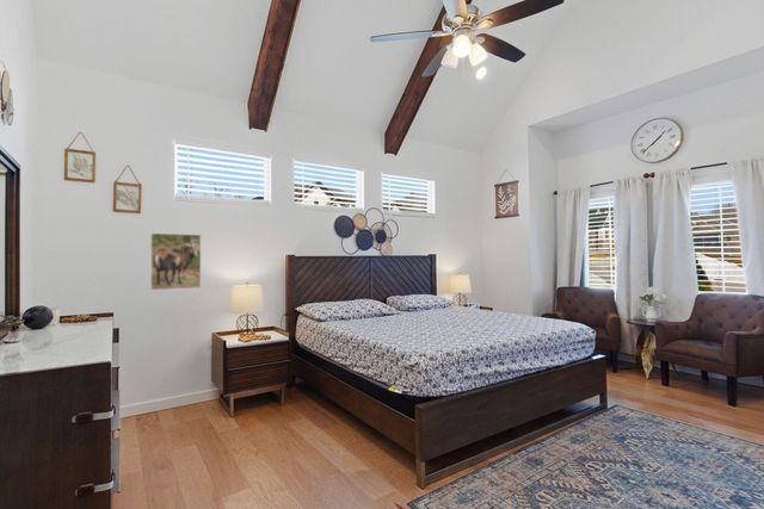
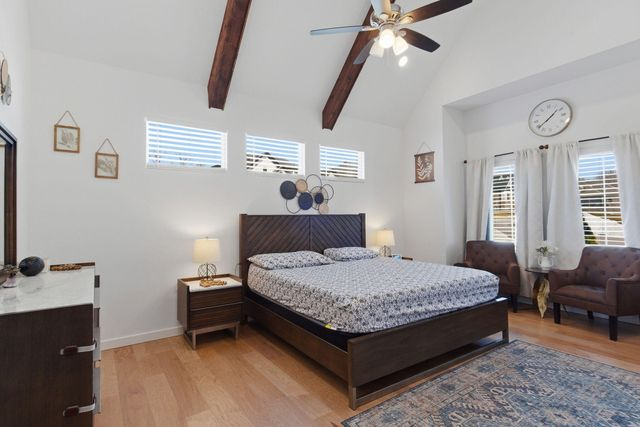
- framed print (175, 261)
